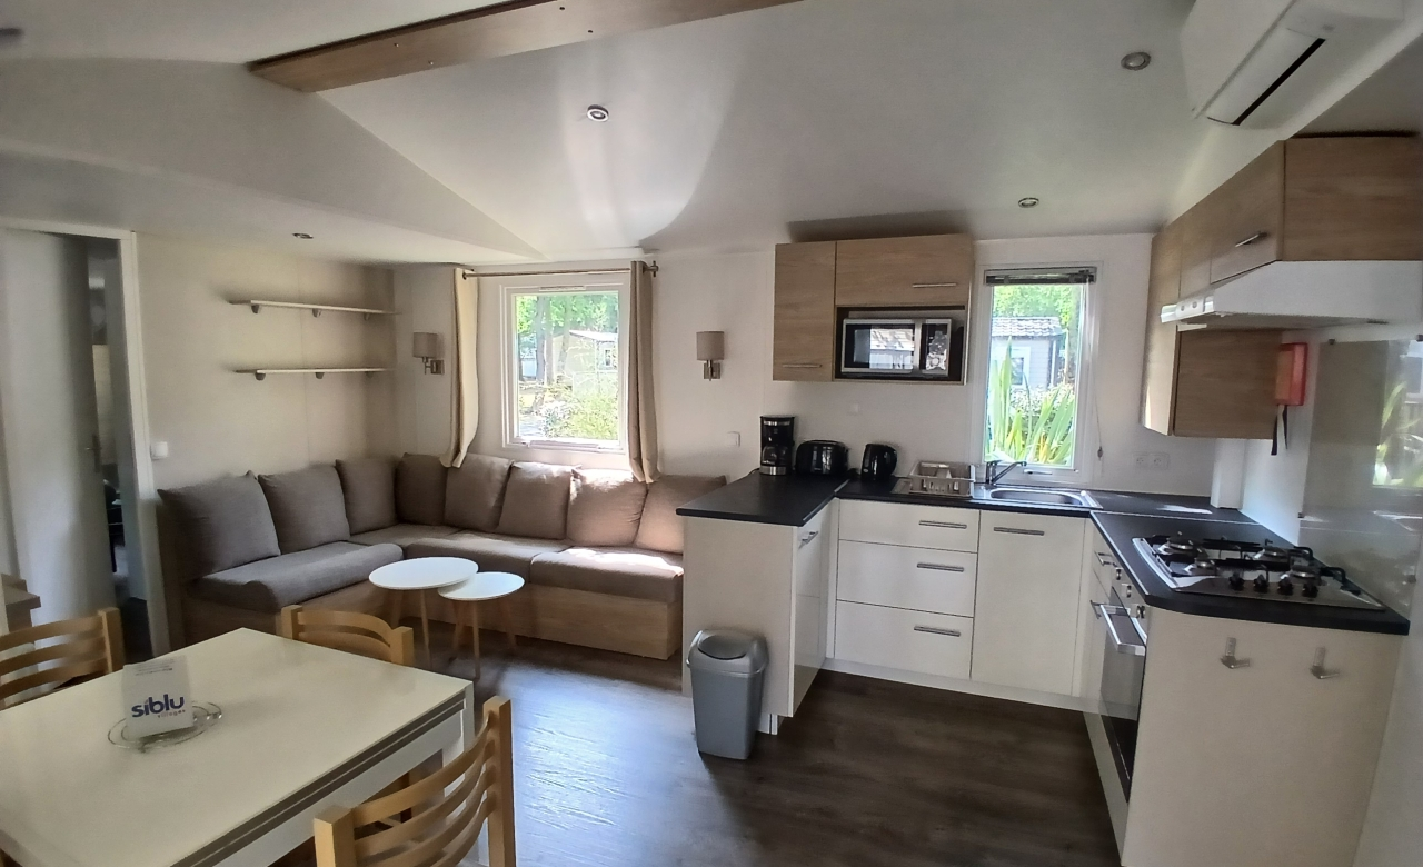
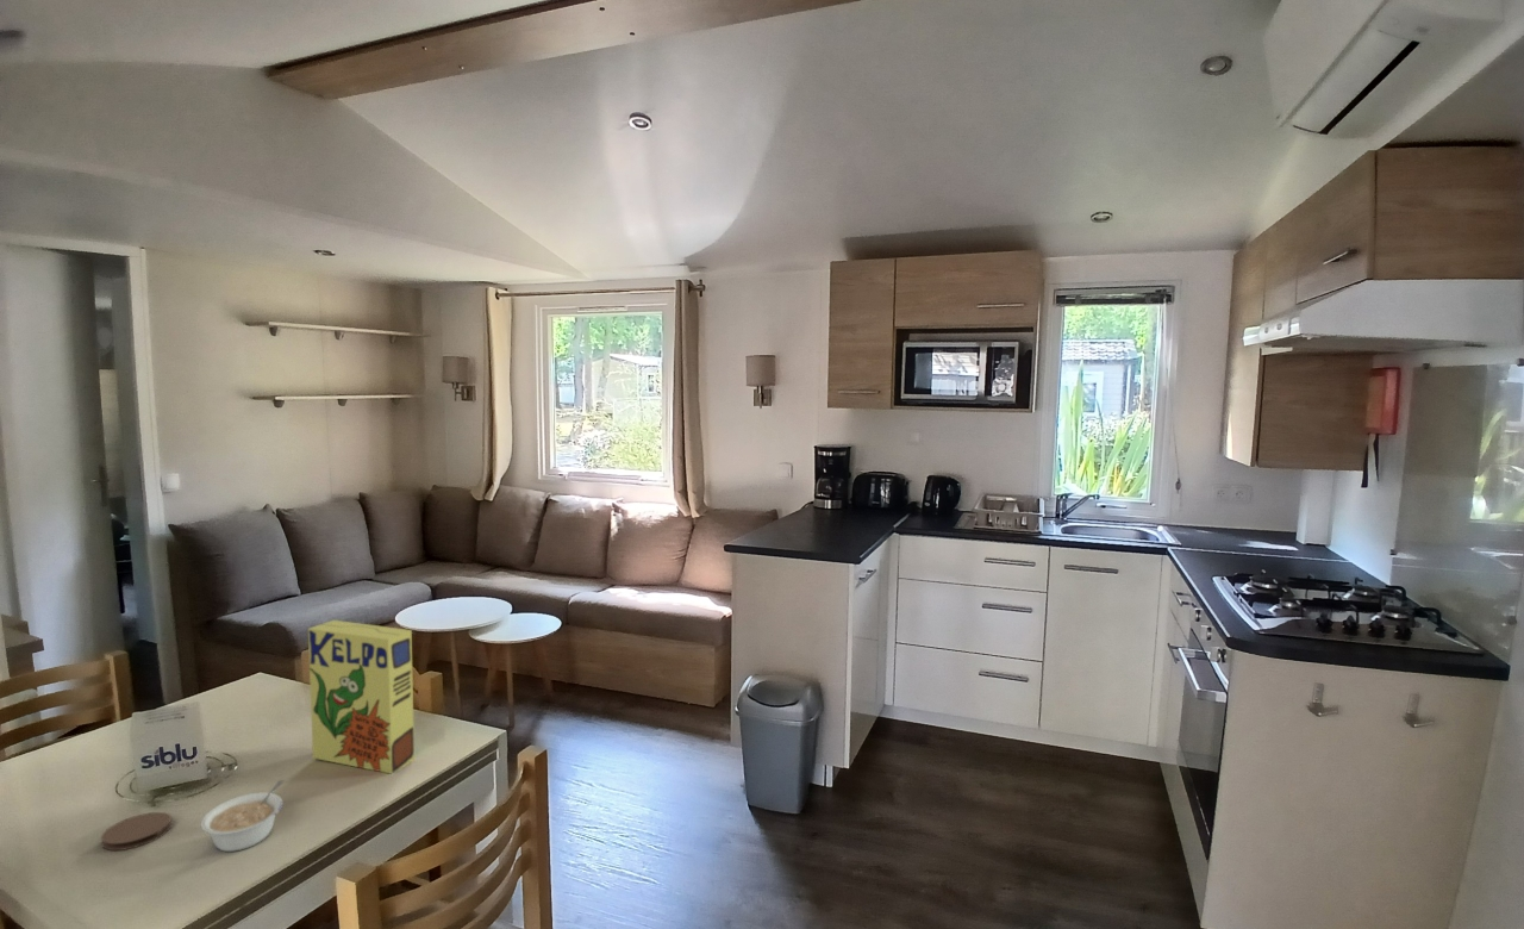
+ cereal box (361, 694)
+ legume (243, 819)
+ coaster (137, 830)
